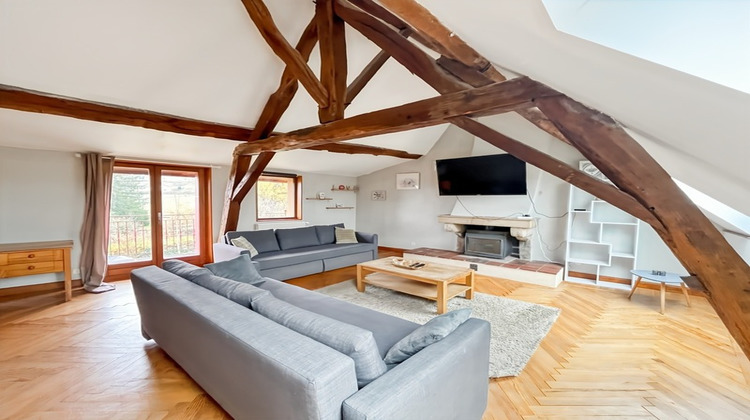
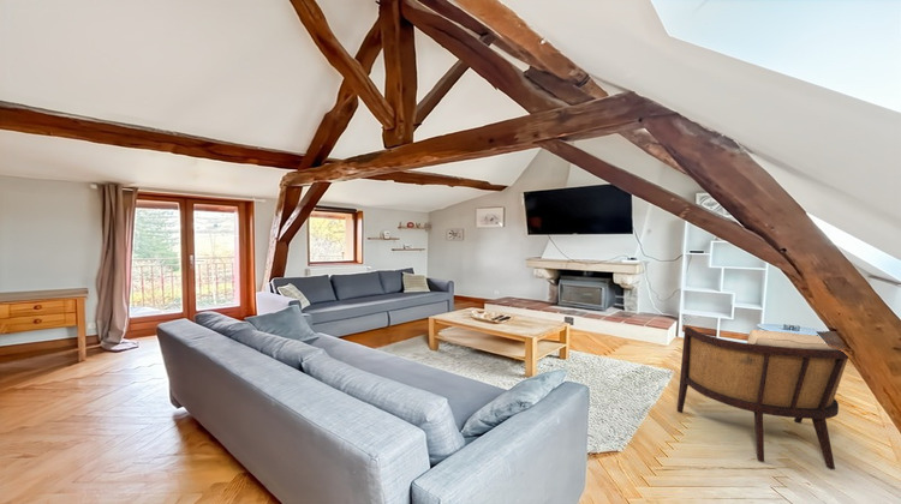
+ armchair (764, 379)
